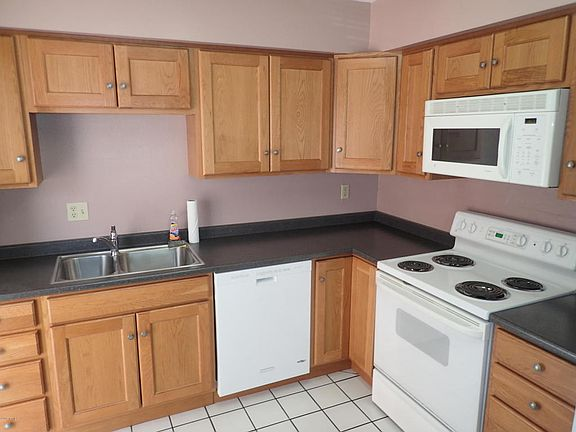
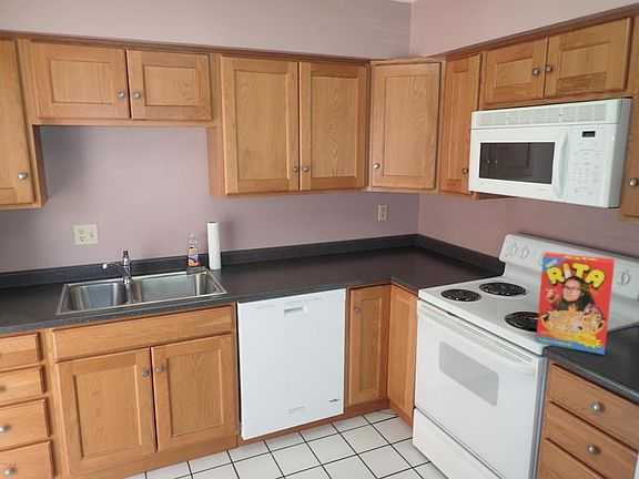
+ cereal box (574, 302)
